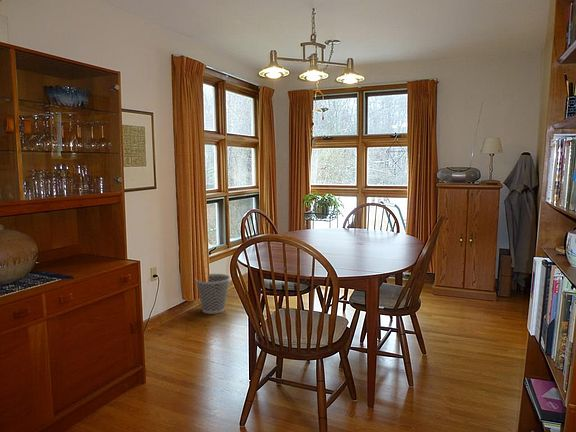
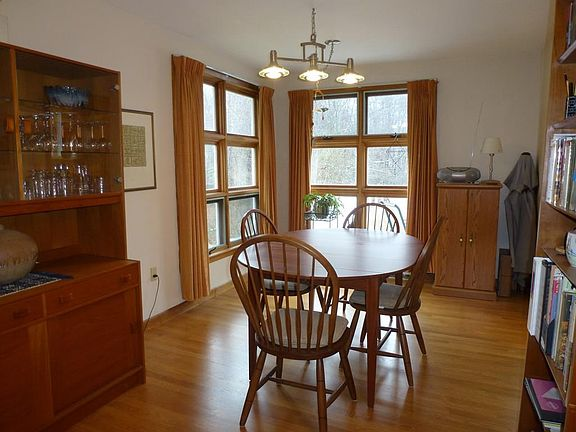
- wastebasket (213, 294)
